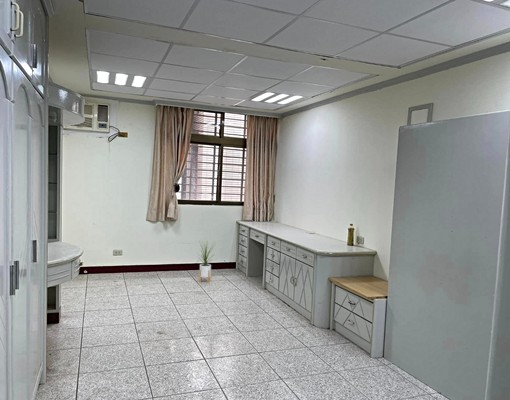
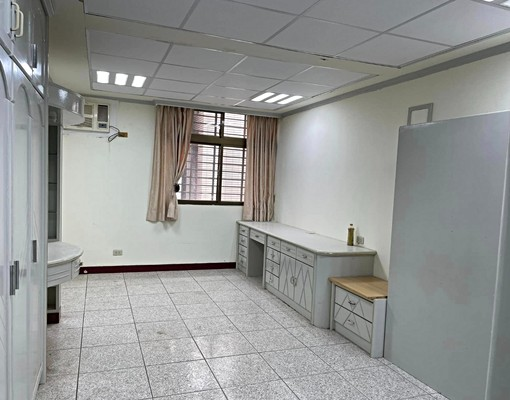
- house plant (206, 259)
